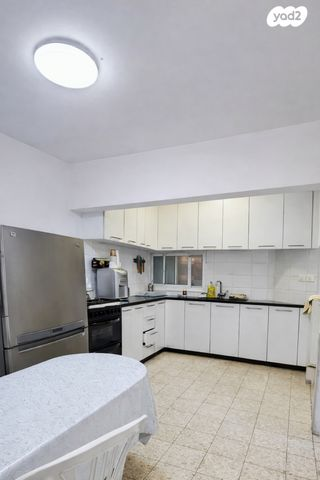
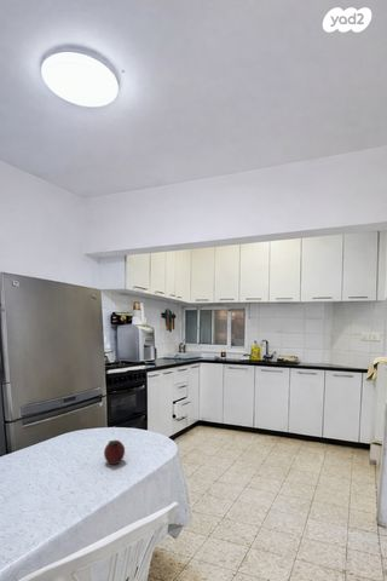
+ fruit (114, 450)
